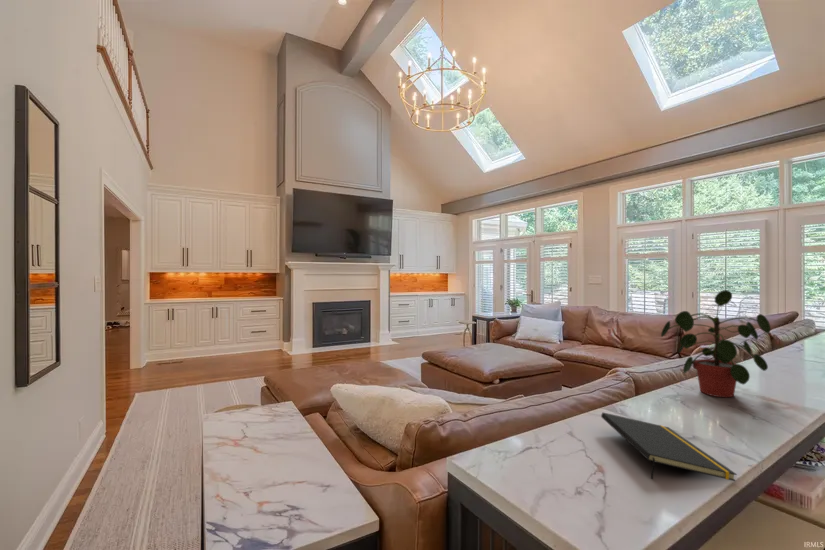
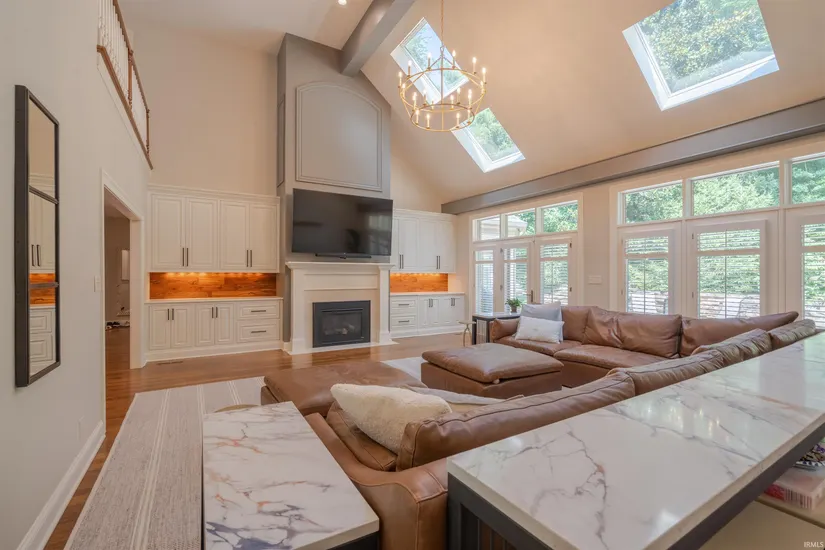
- notepad (659, 441)
- potted plant (712, 341)
